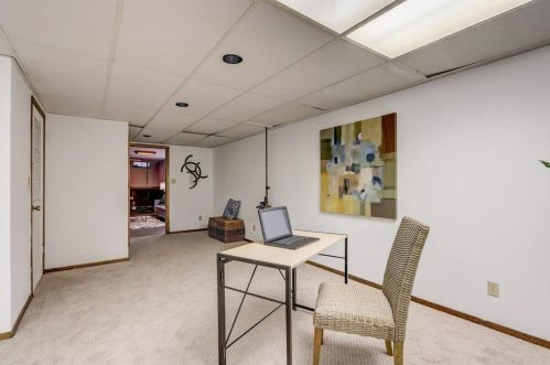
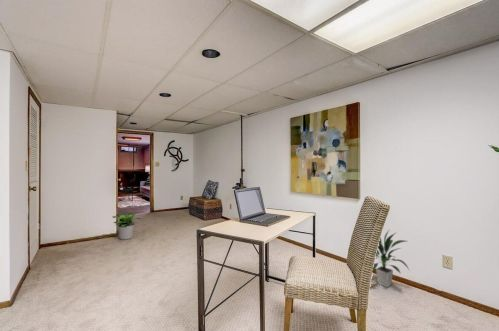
+ potted plant (127, 226)
+ indoor plant (382, 256)
